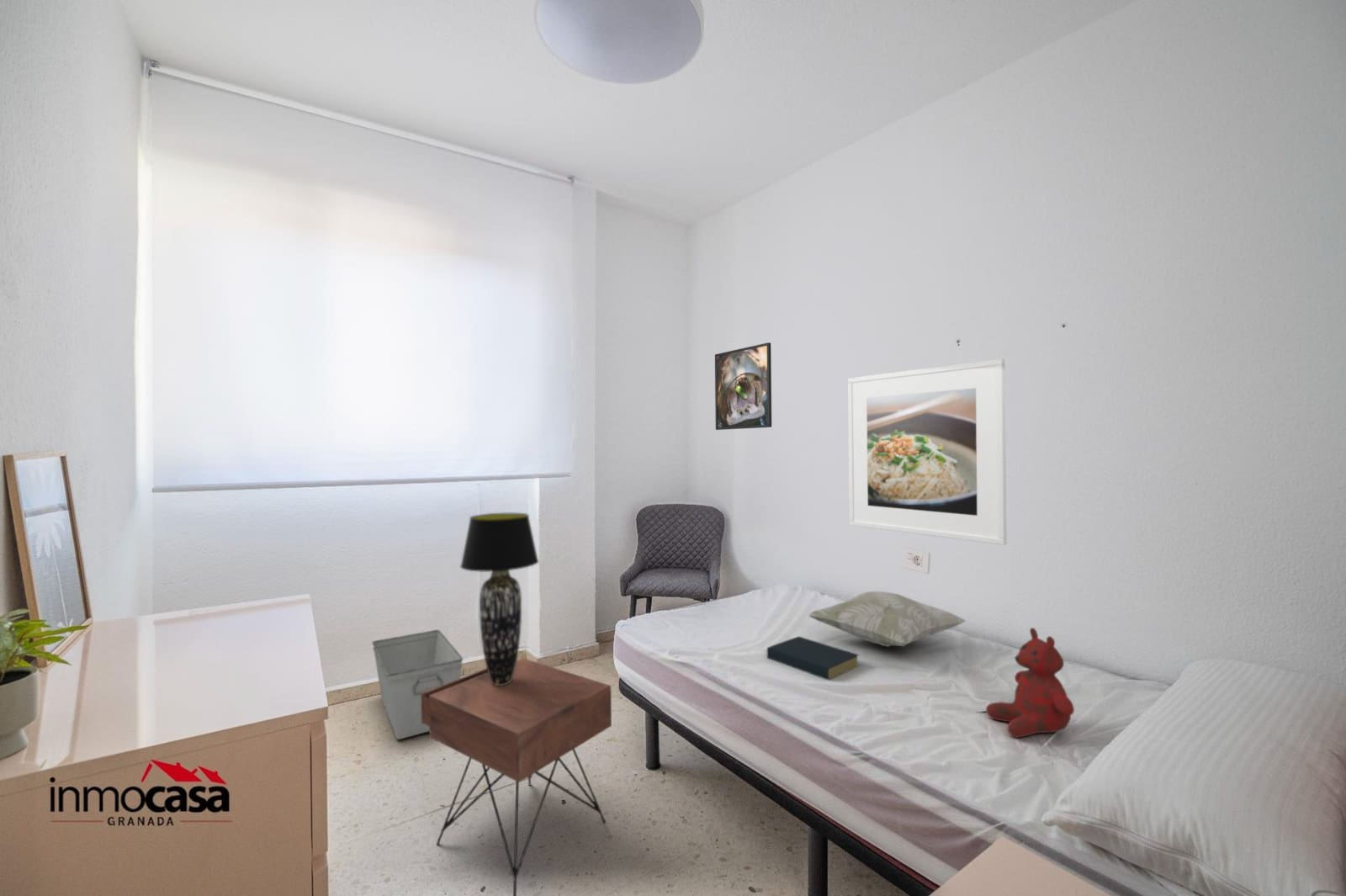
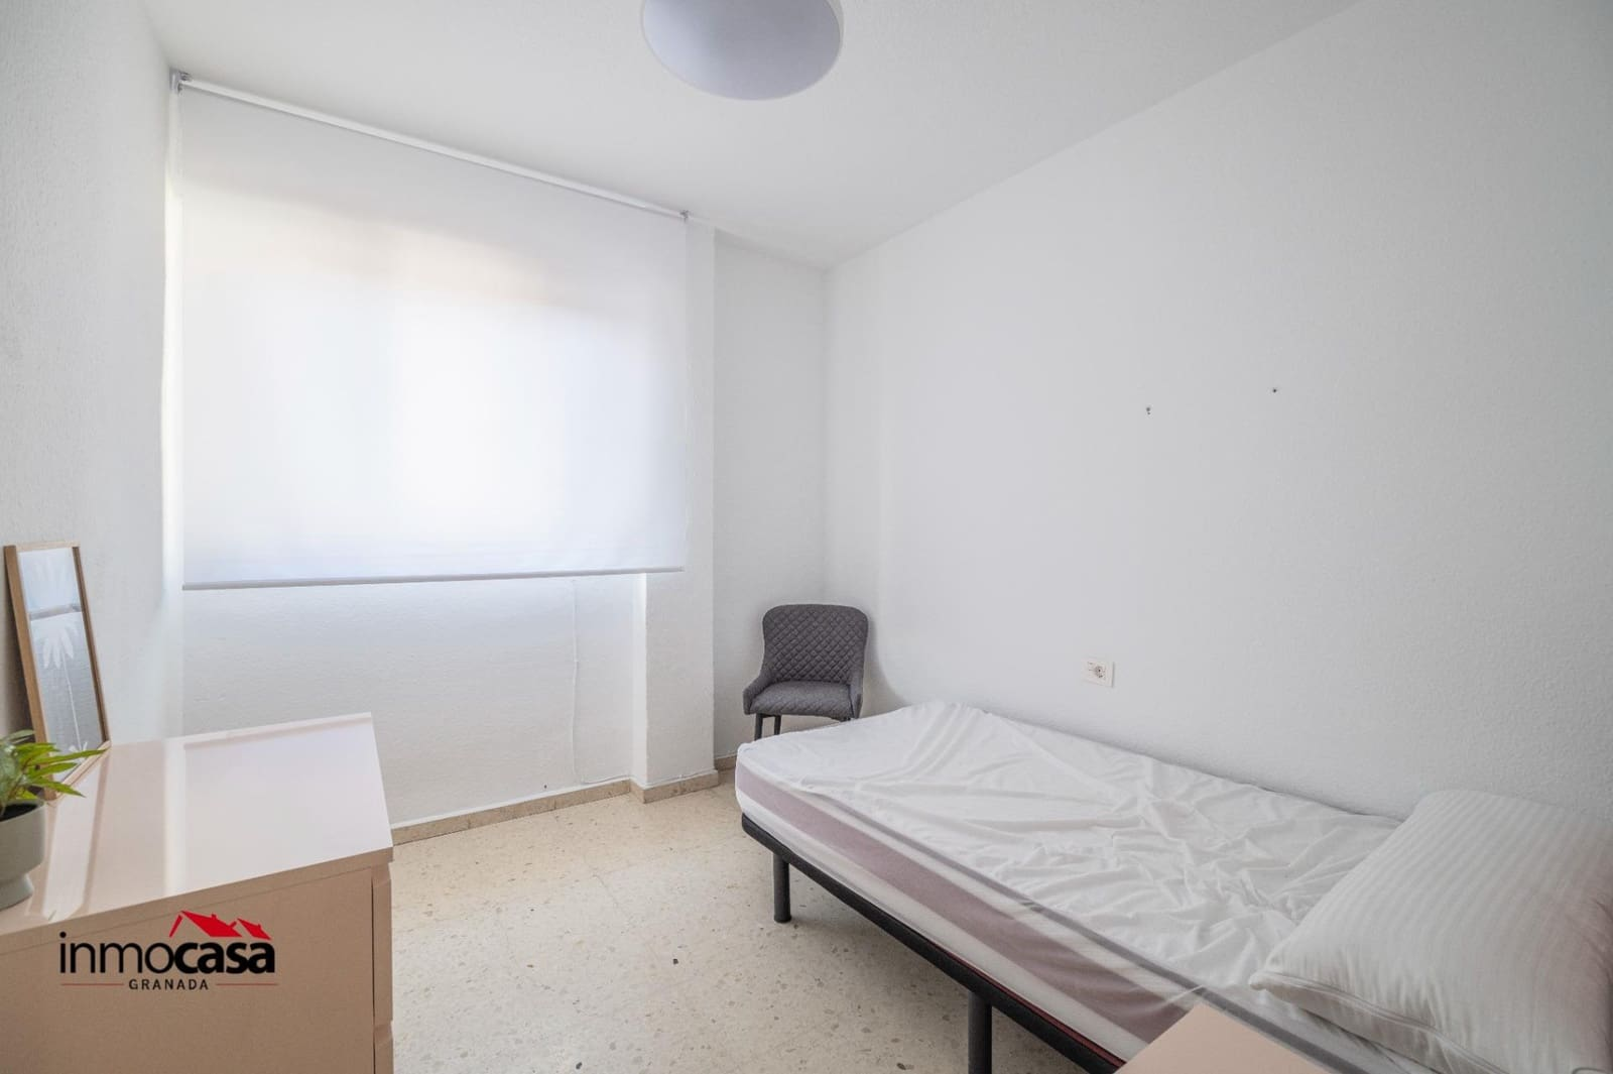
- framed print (918, 452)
- hardback book (812, 656)
- nightstand (514, 758)
- storage bin (416, 679)
- decorative pillow (886, 618)
- teddy bear (1027, 680)
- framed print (741, 389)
- table lamp (501, 598)
